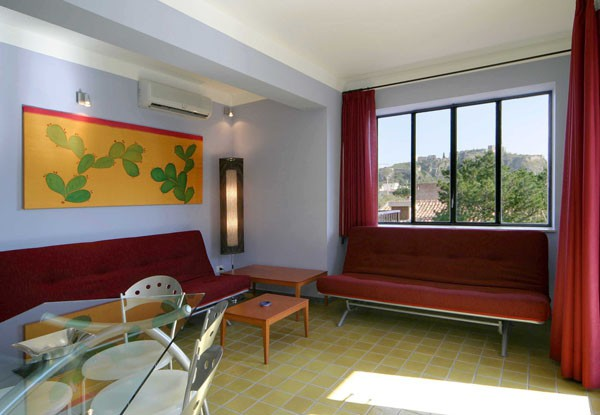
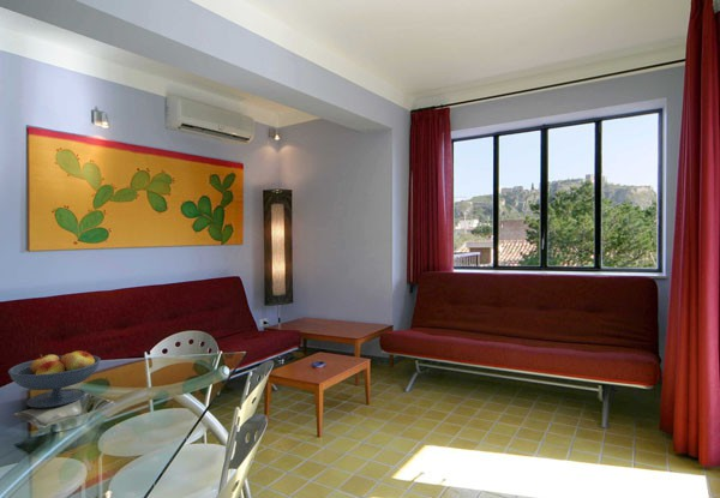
+ fruit bowl (56, 374)
